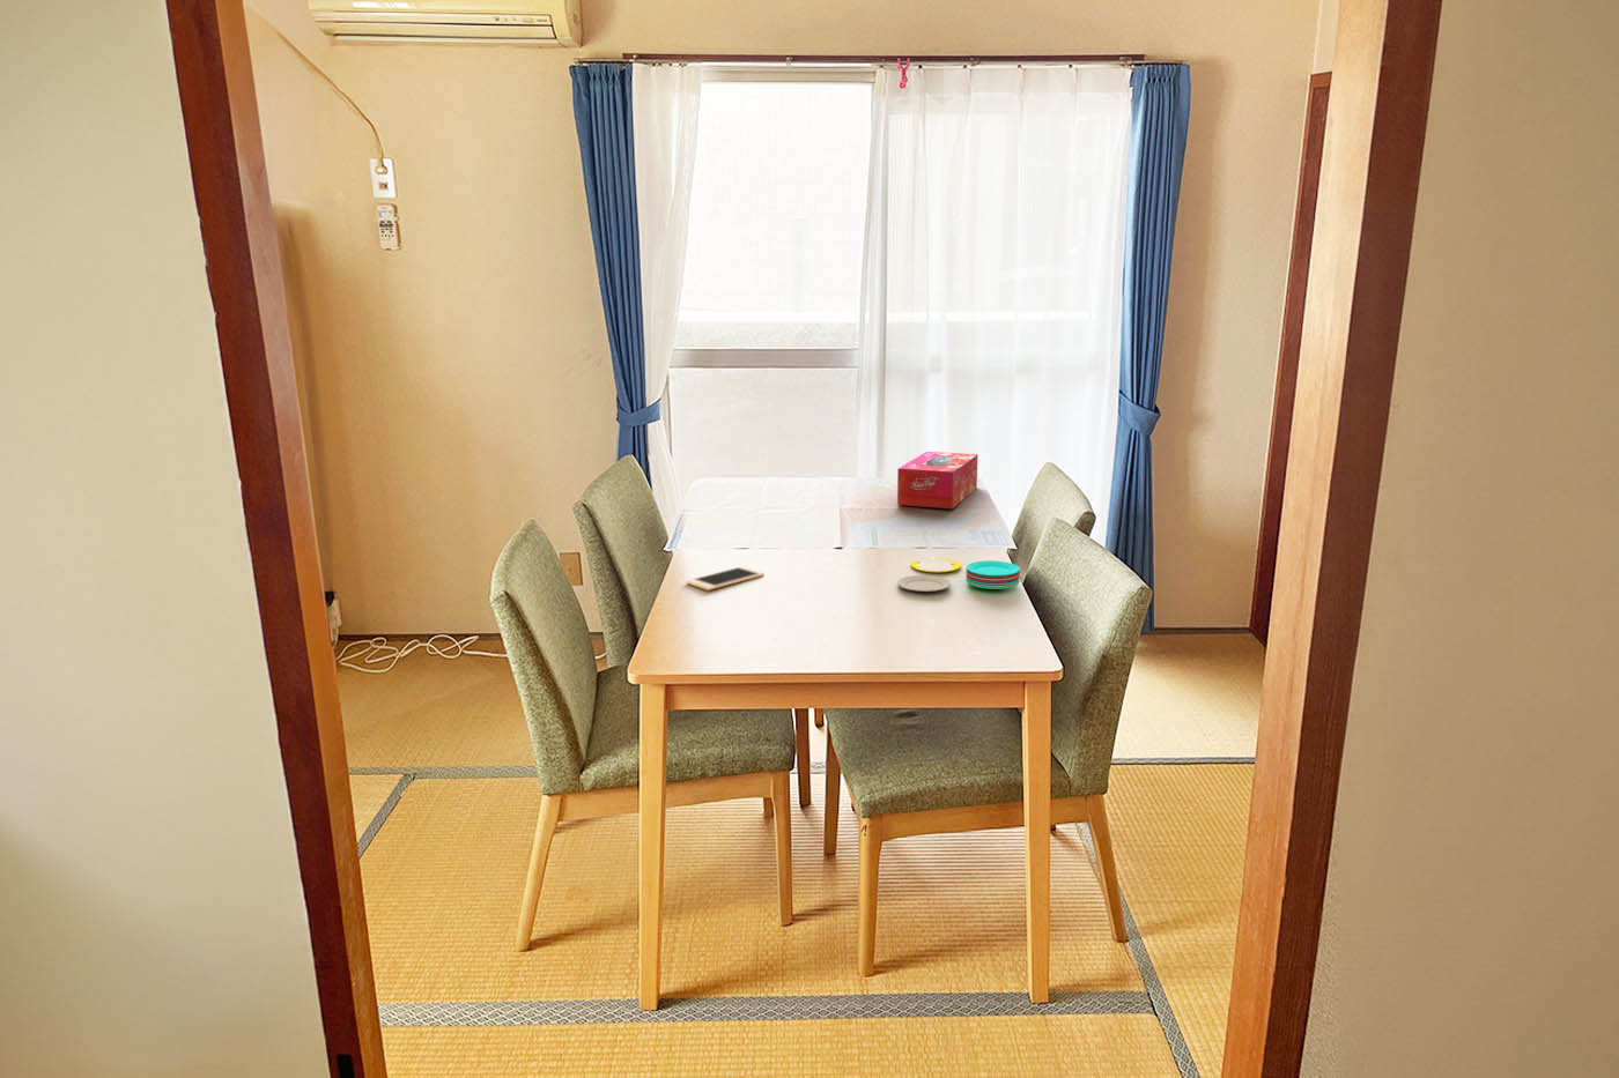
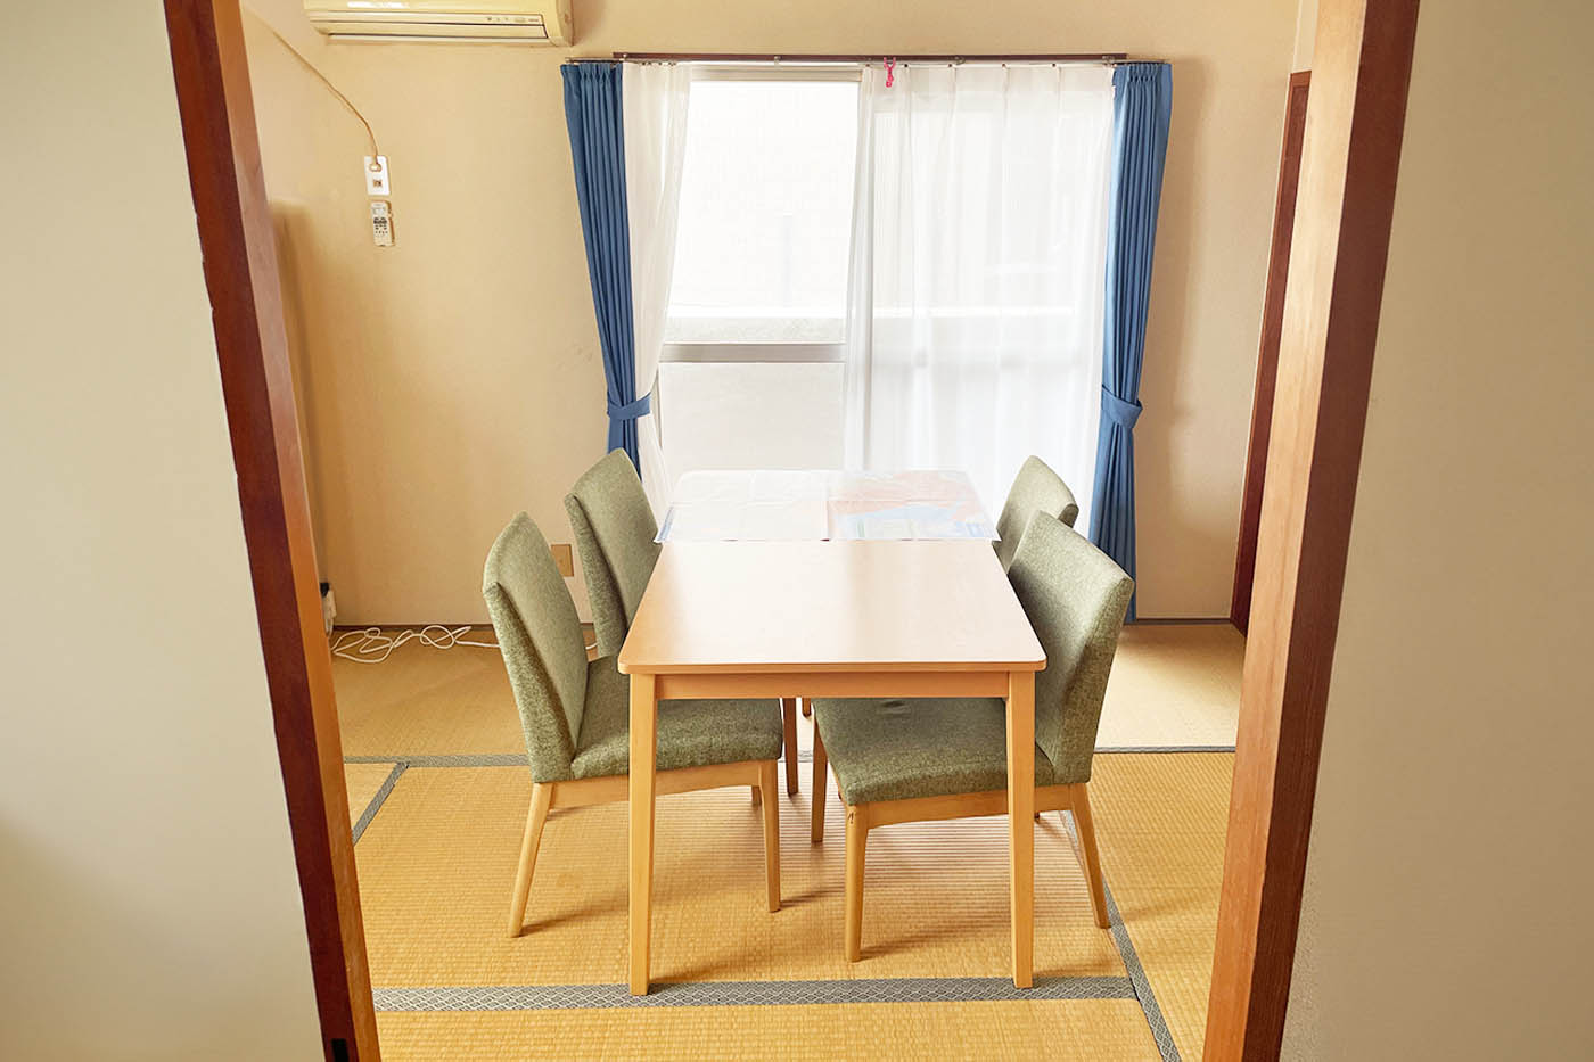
- tissue box (938, 479)
- cell phone (725, 578)
- plate (946, 570)
